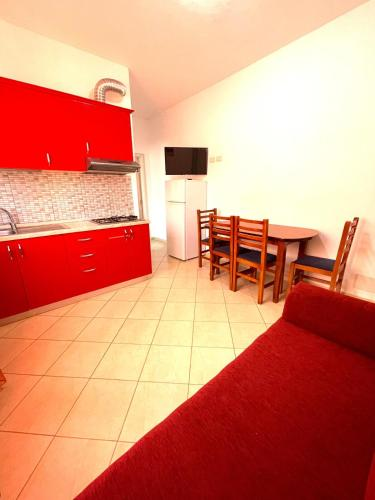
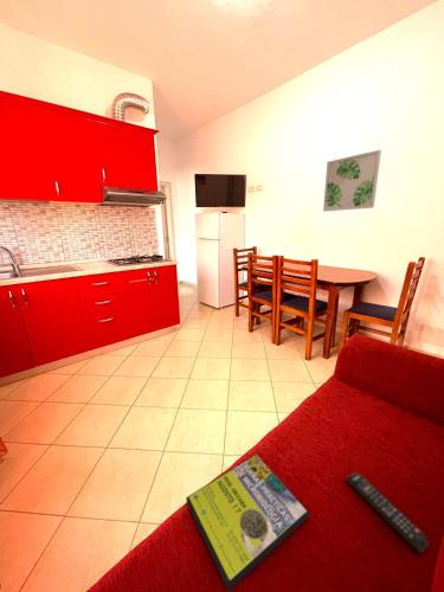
+ remote control (381, 506)
+ wall art (349, 184)
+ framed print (245, 507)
